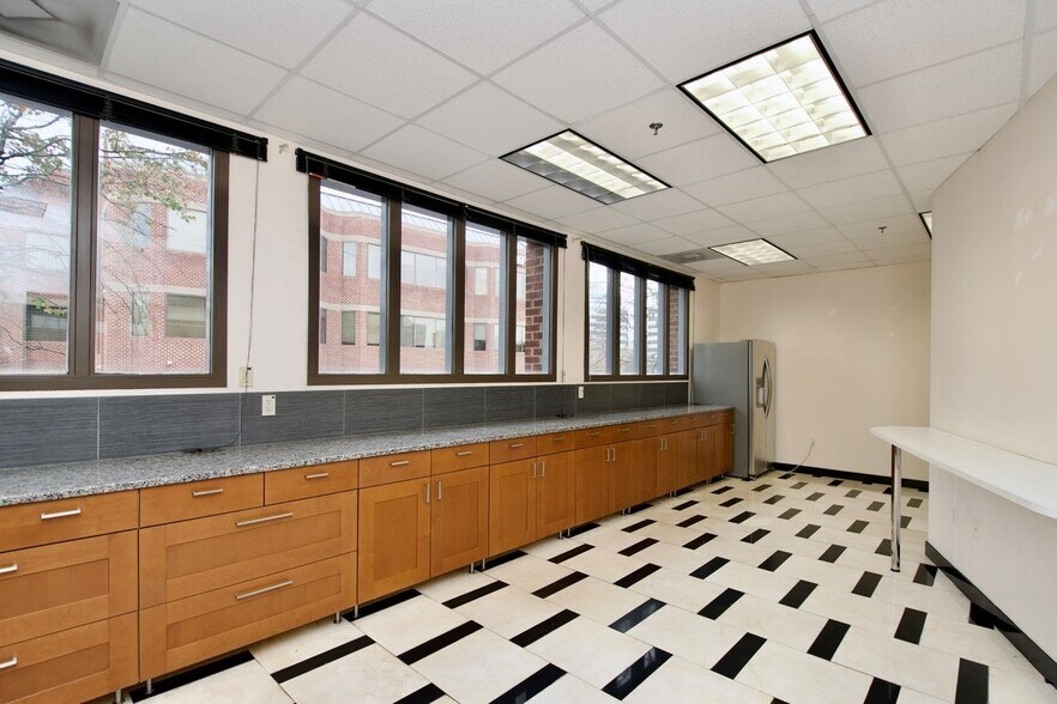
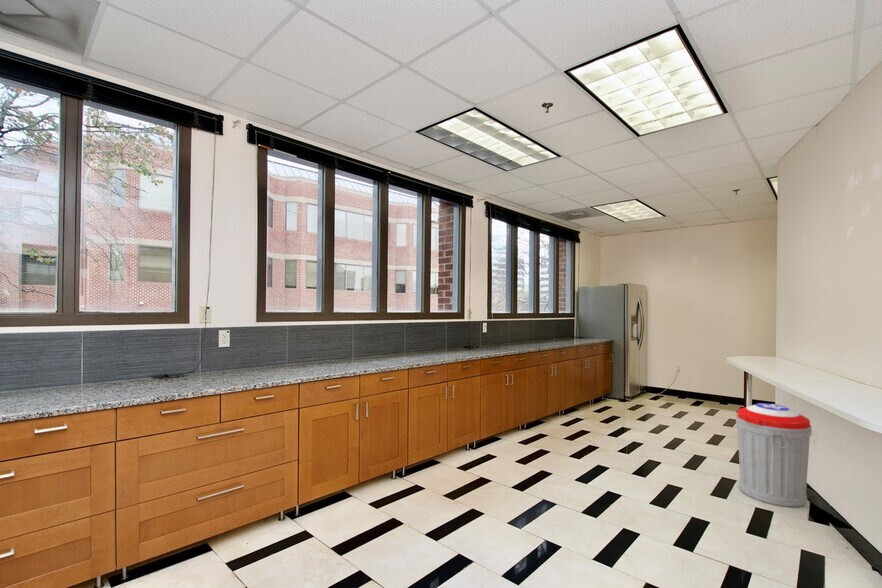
+ trash can (772, 450)
